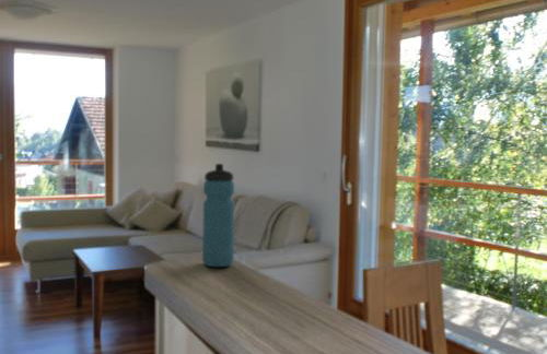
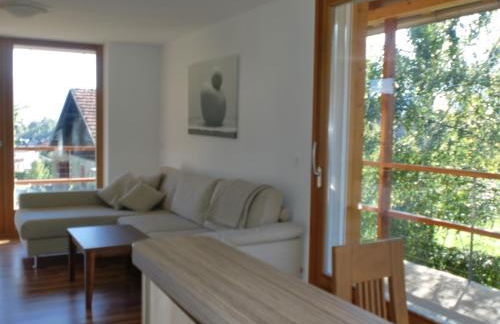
- water bottle (219, 214)
